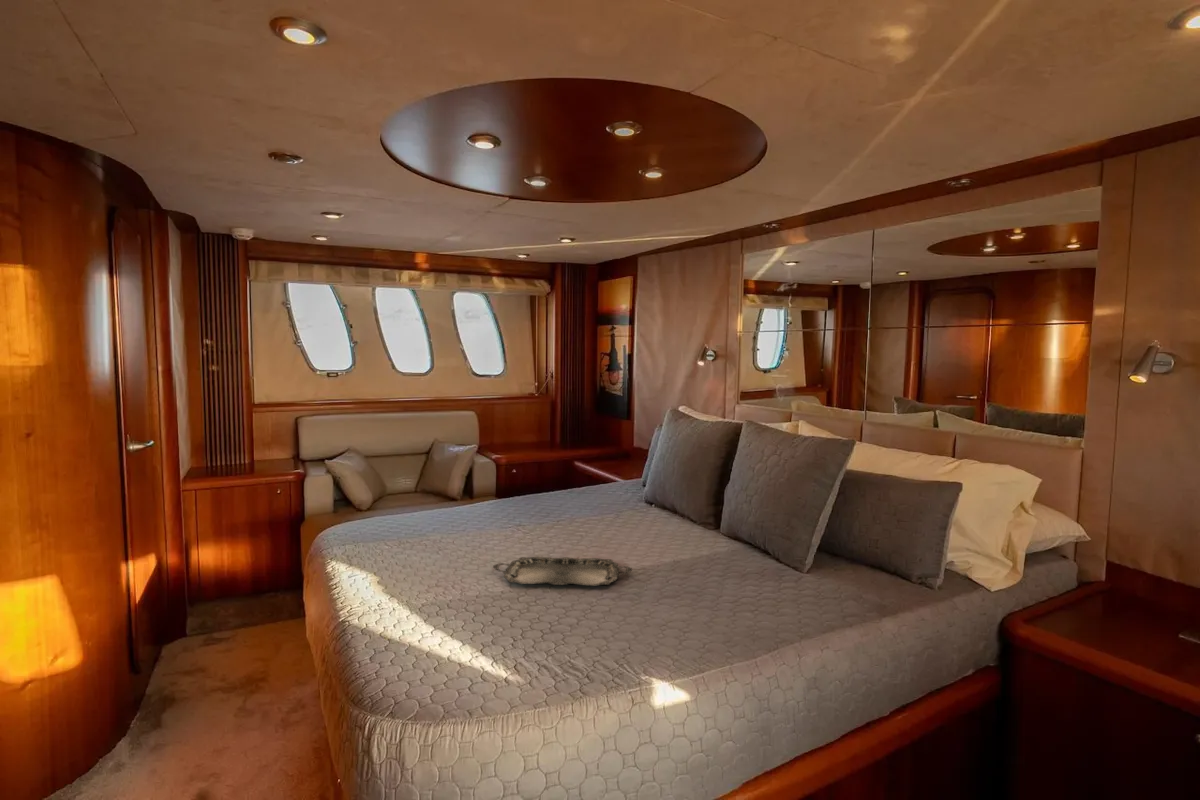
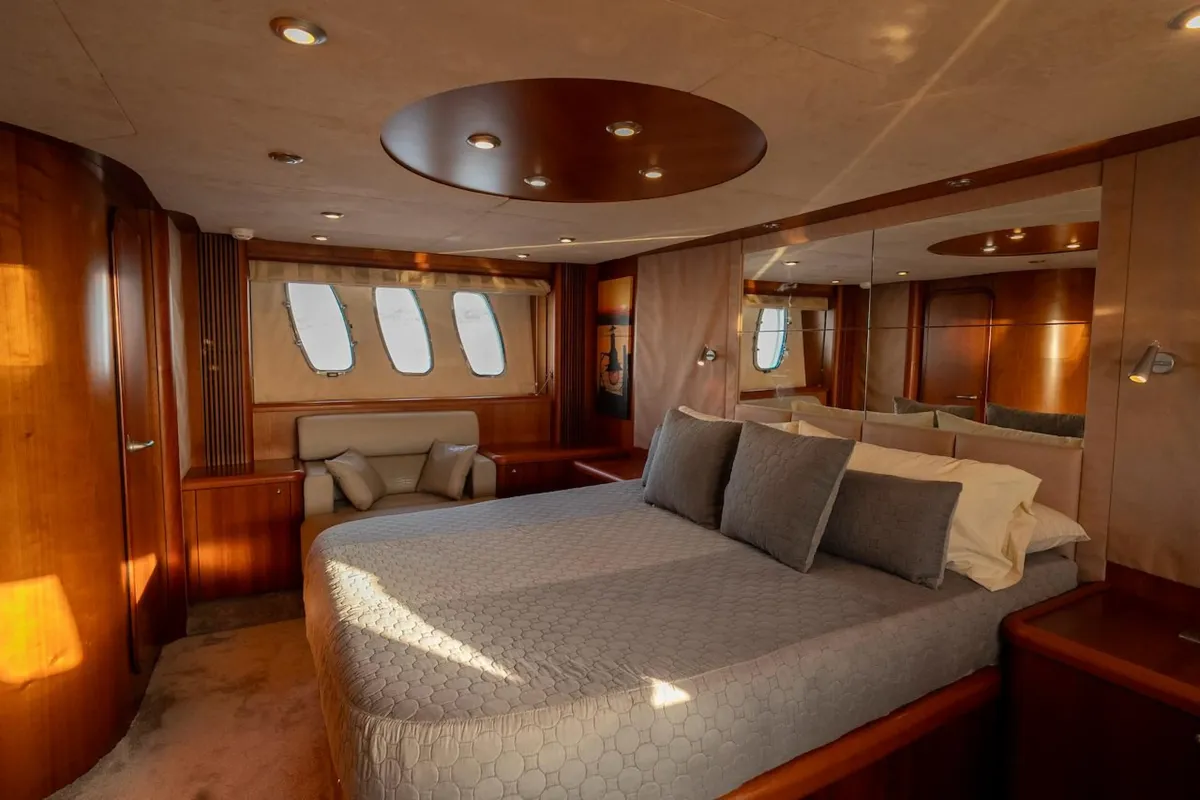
- serving tray (562, 570)
